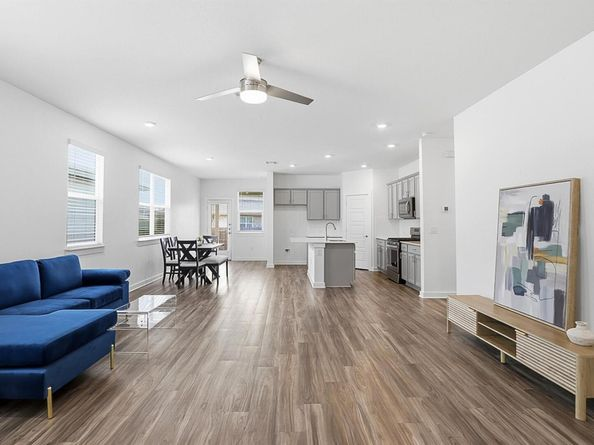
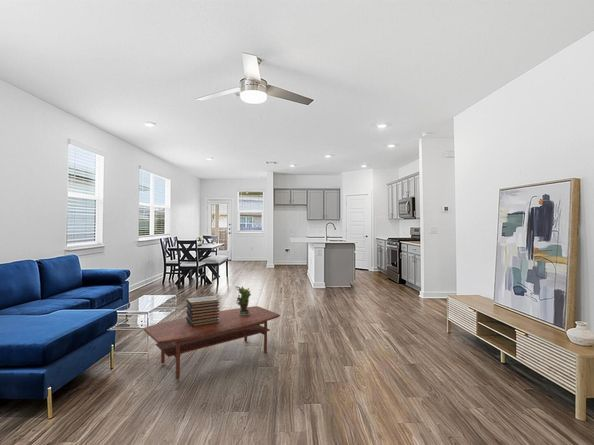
+ book stack (202, 310)
+ coffee table (216, 339)
+ potted plant (242, 299)
